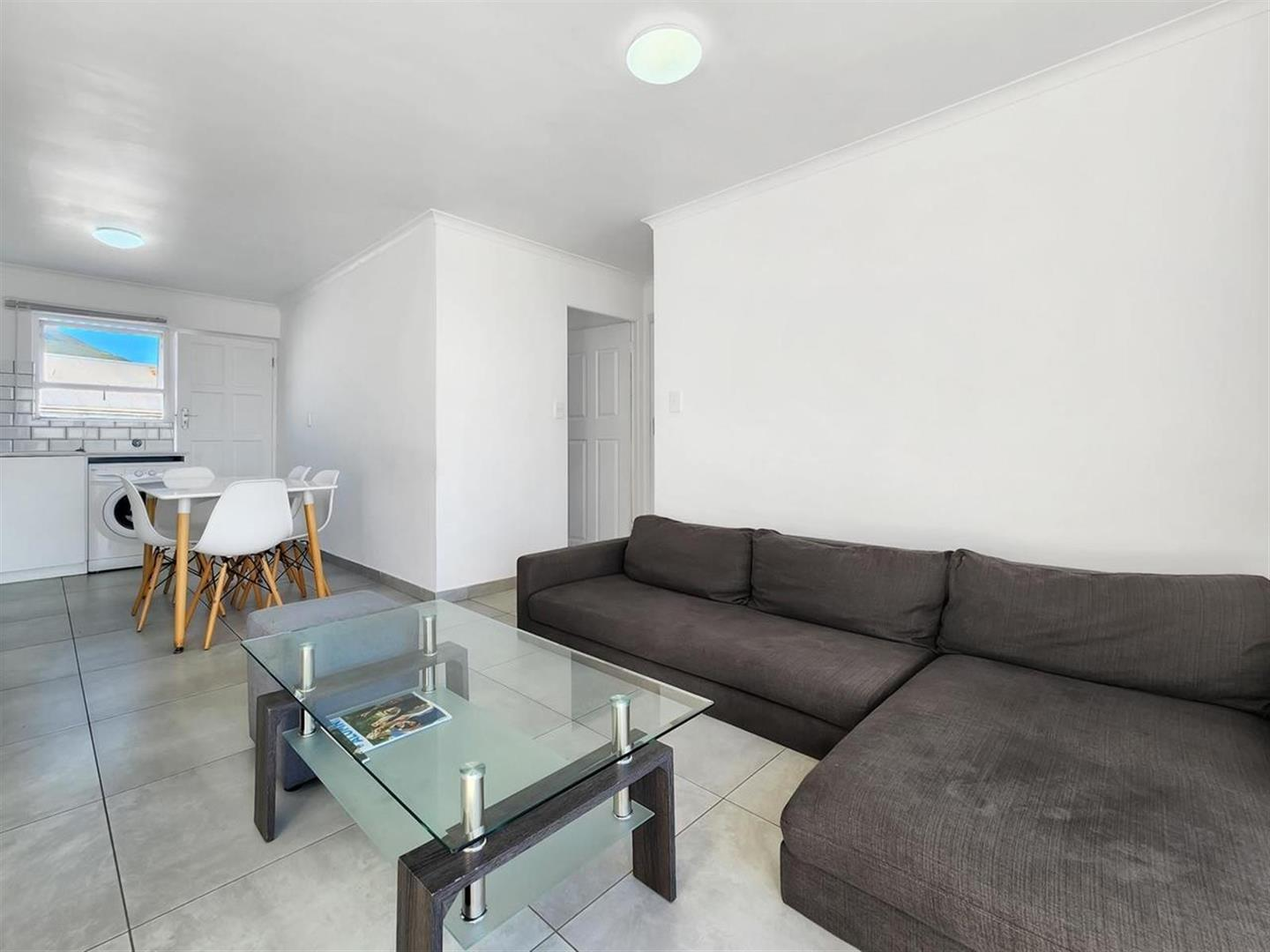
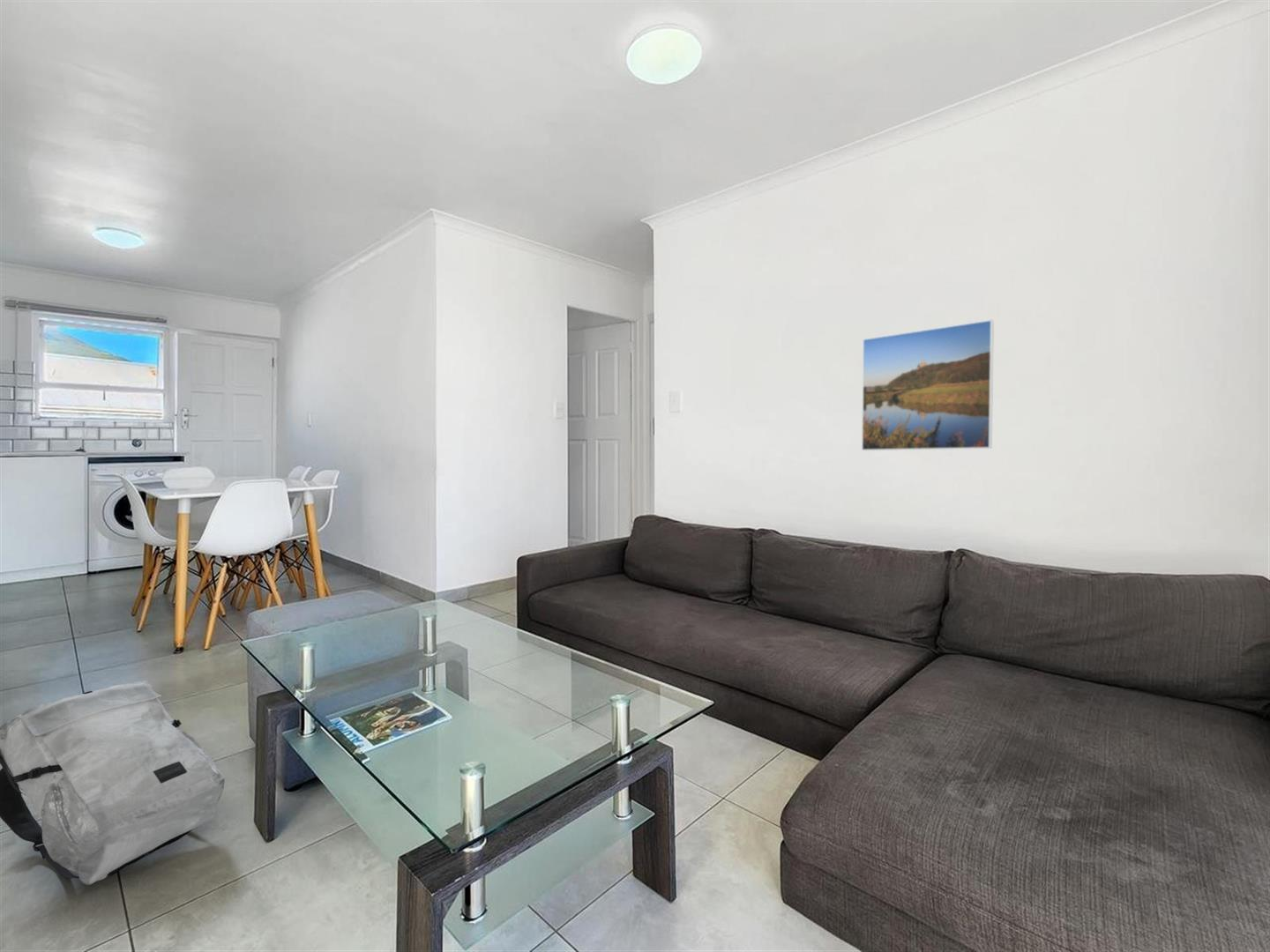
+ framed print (923, 390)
+ backpack (109, 770)
